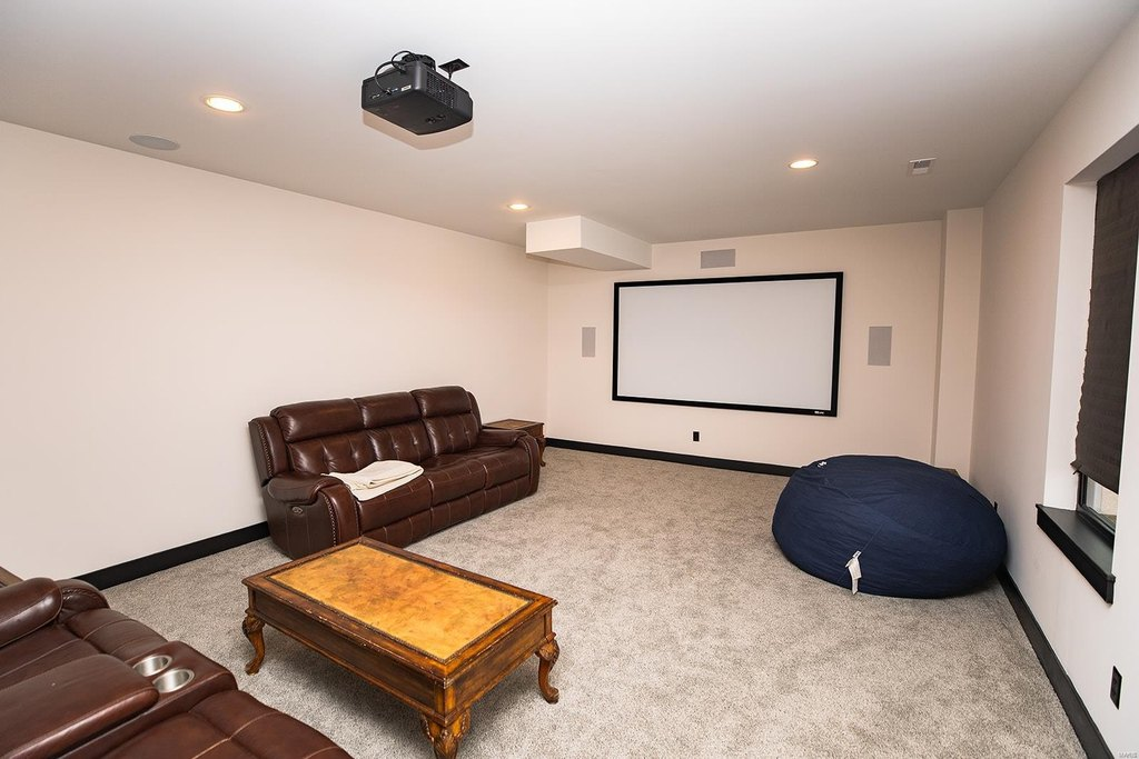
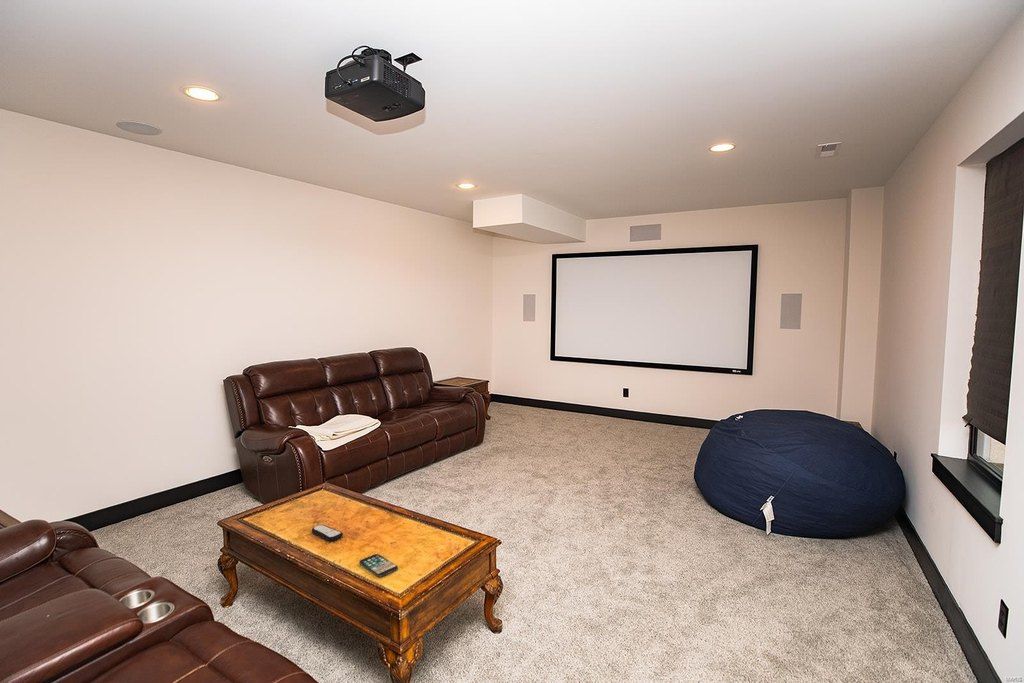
+ smartphone (378, 564)
+ remote control (326, 532)
